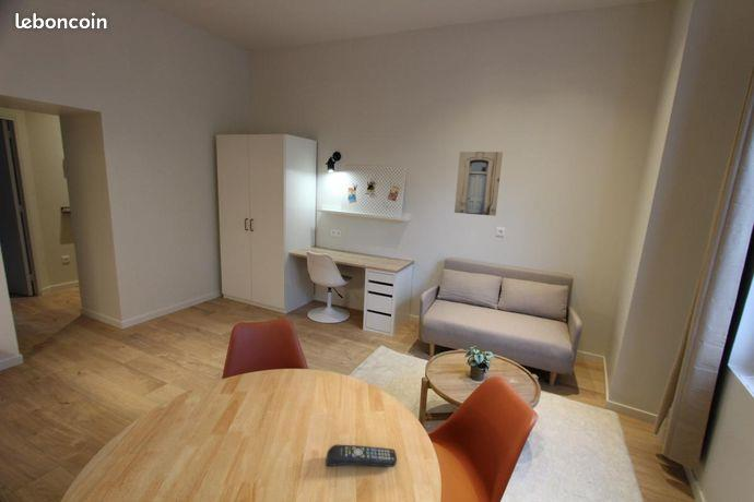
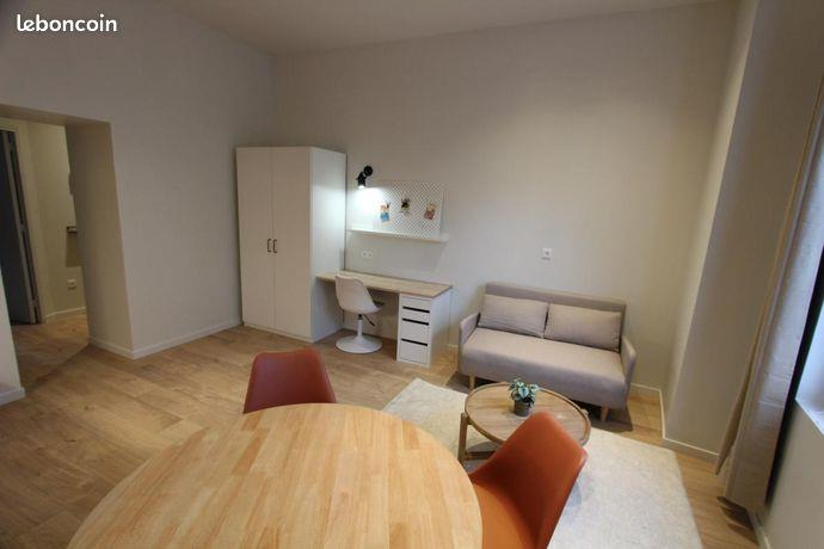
- remote control (361, 456)
- wall art (478, 183)
